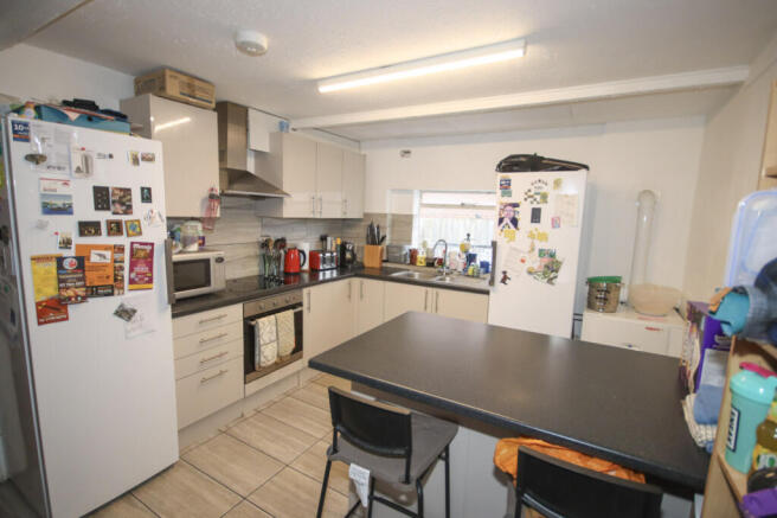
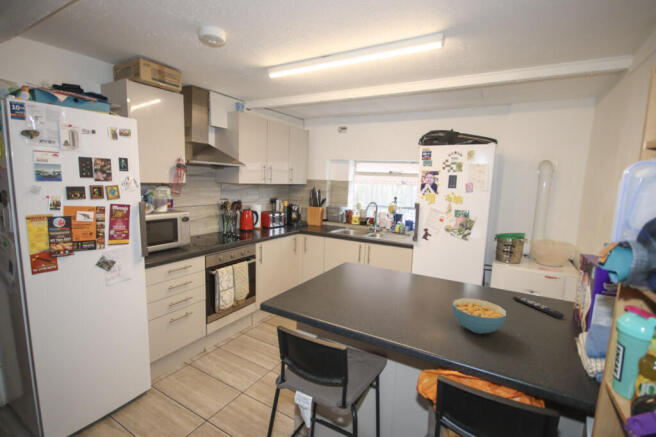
+ cereal bowl (477, 318)
+ remote control (536, 306)
